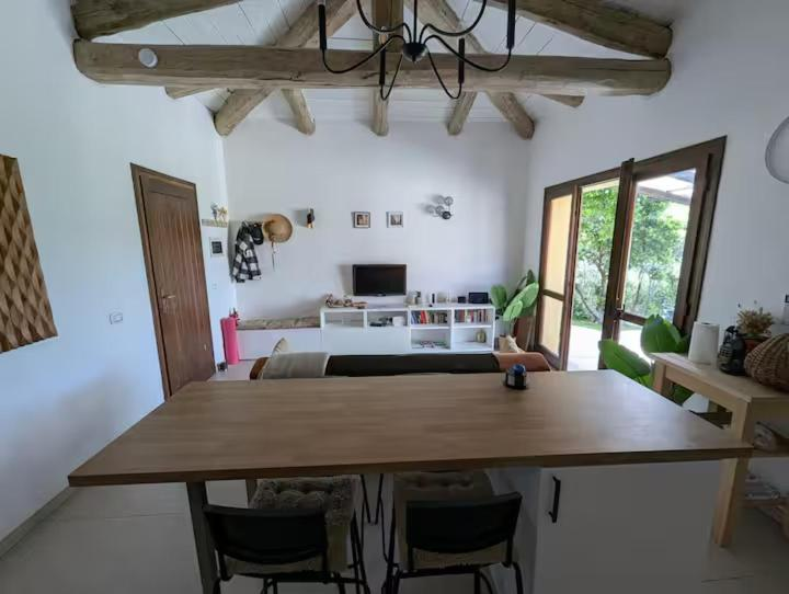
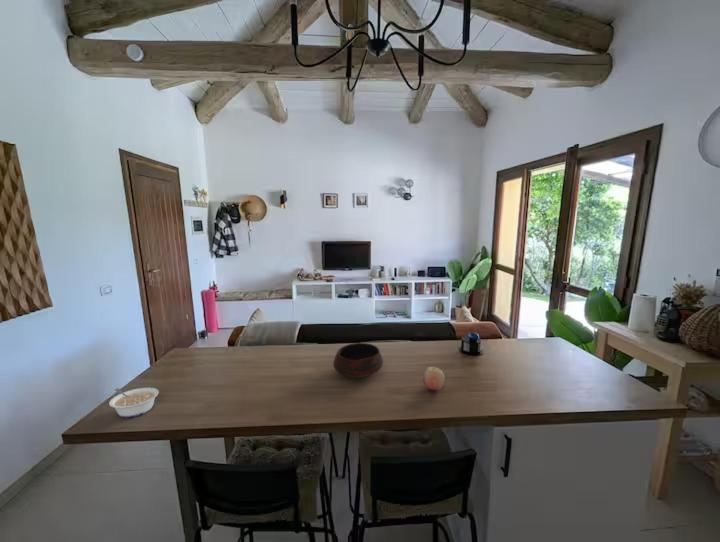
+ bowl (358, 361)
+ legume (133, 402)
+ fruit (433, 378)
